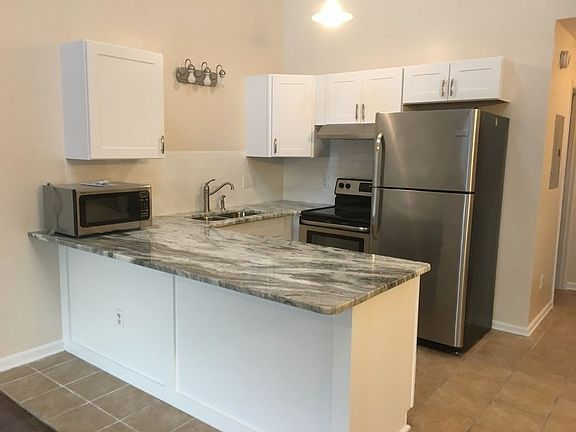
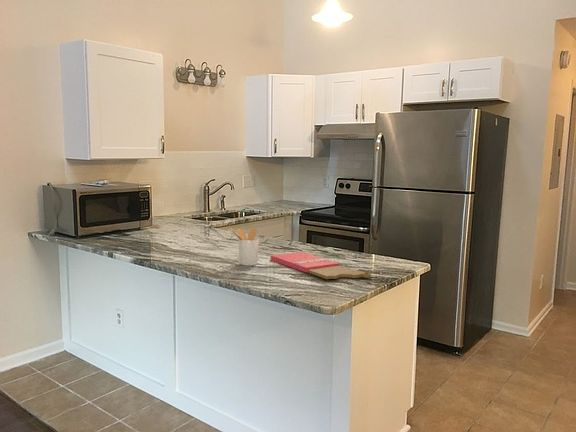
+ utensil holder (243, 245)
+ cutting board (318, 265)
